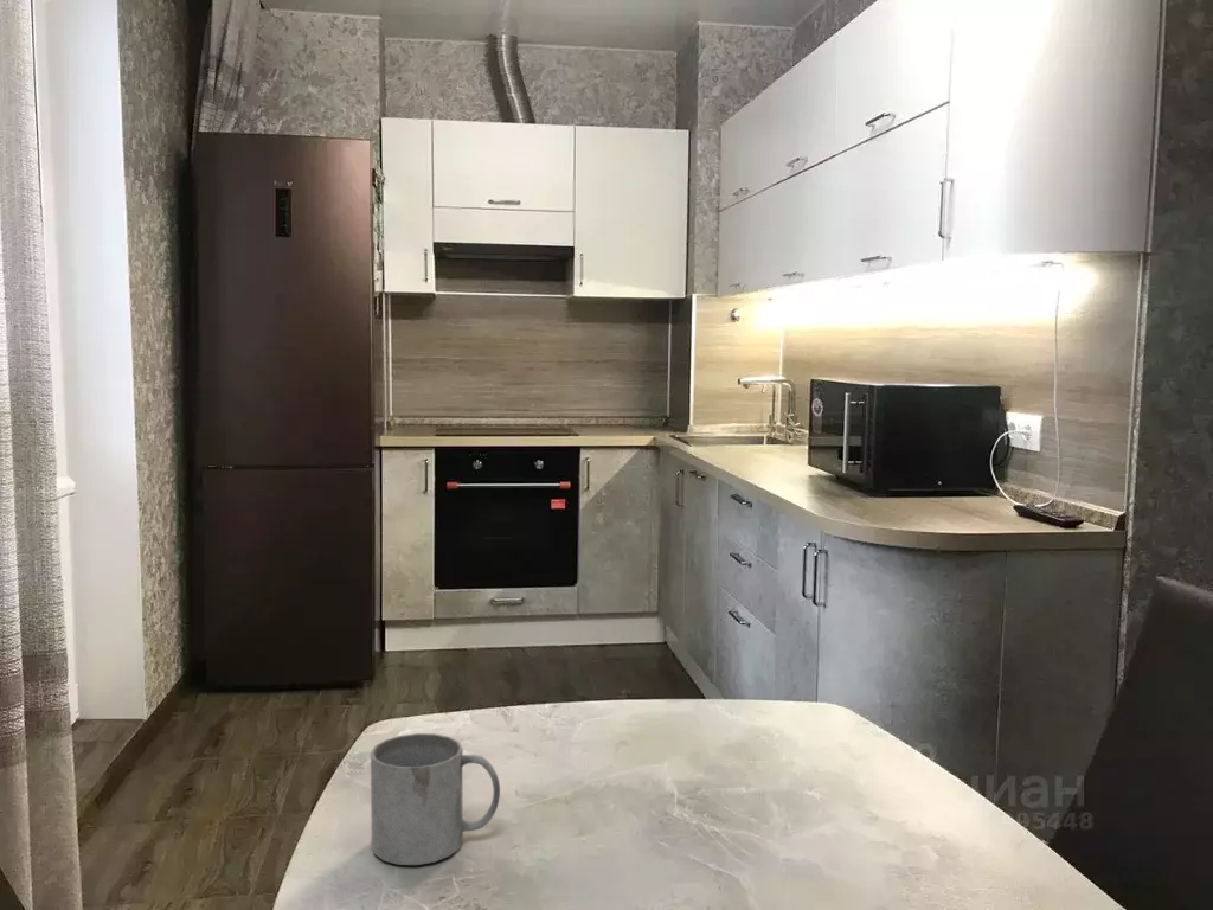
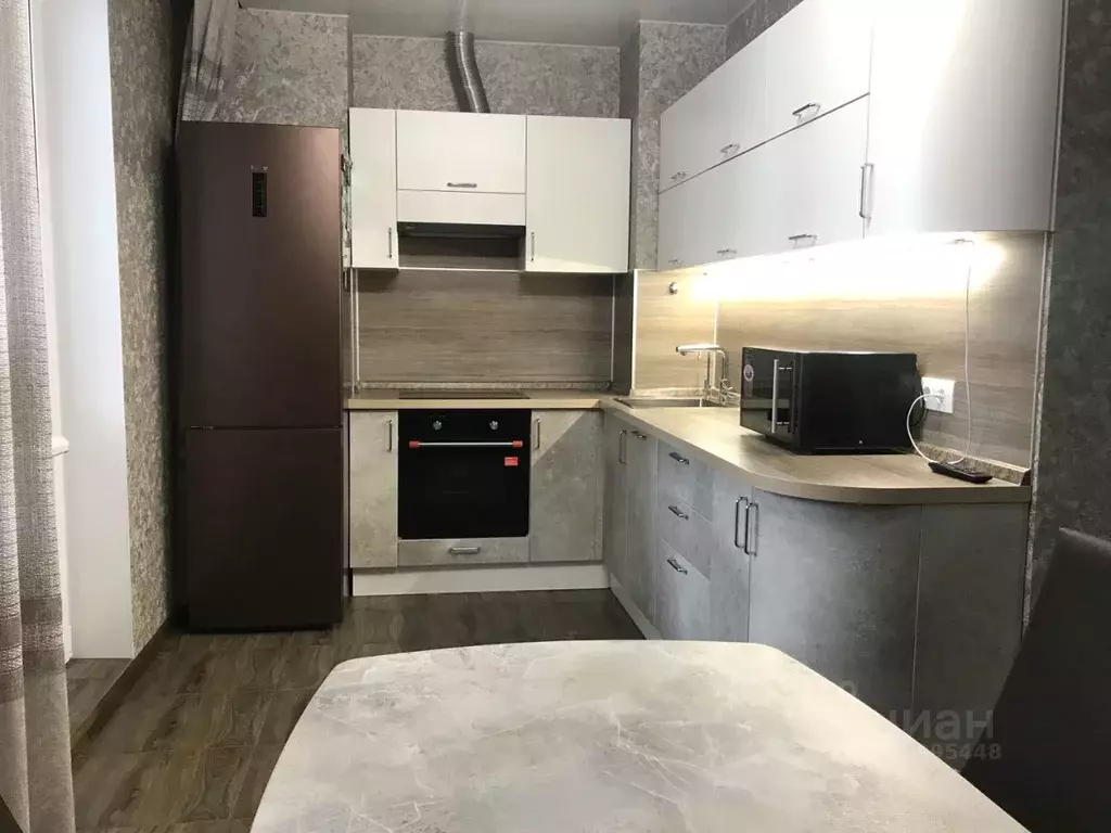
- mug (436, 795)
